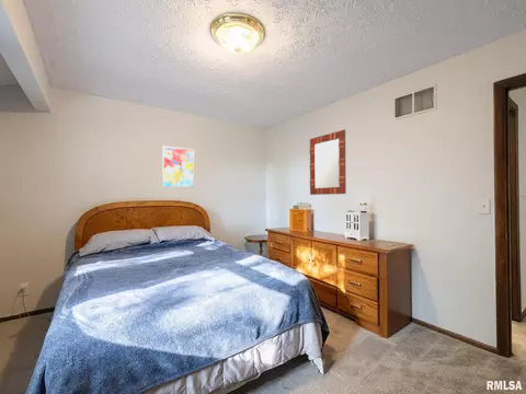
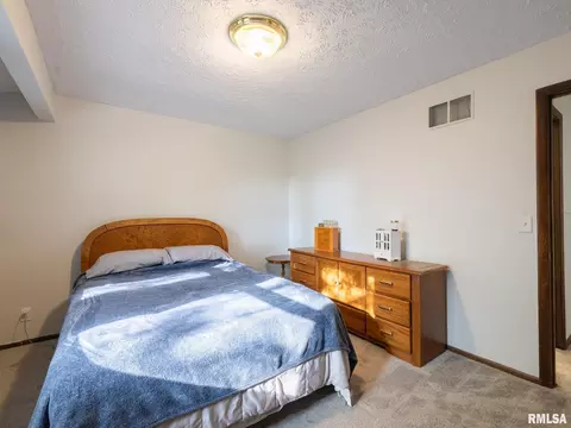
- home mirror (325, 164)
- wall art (179, 167)
